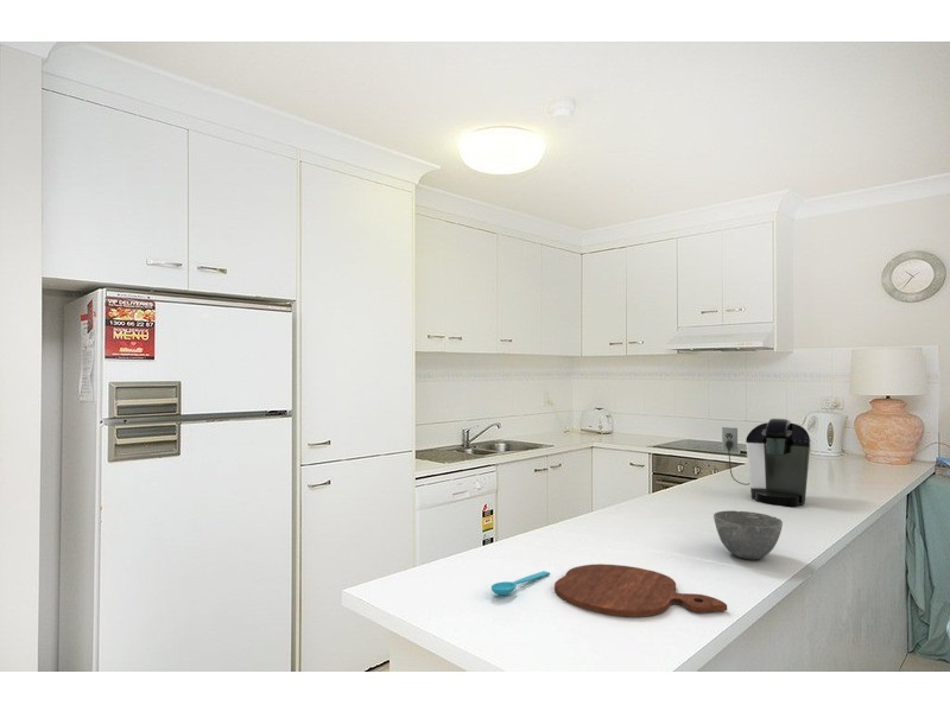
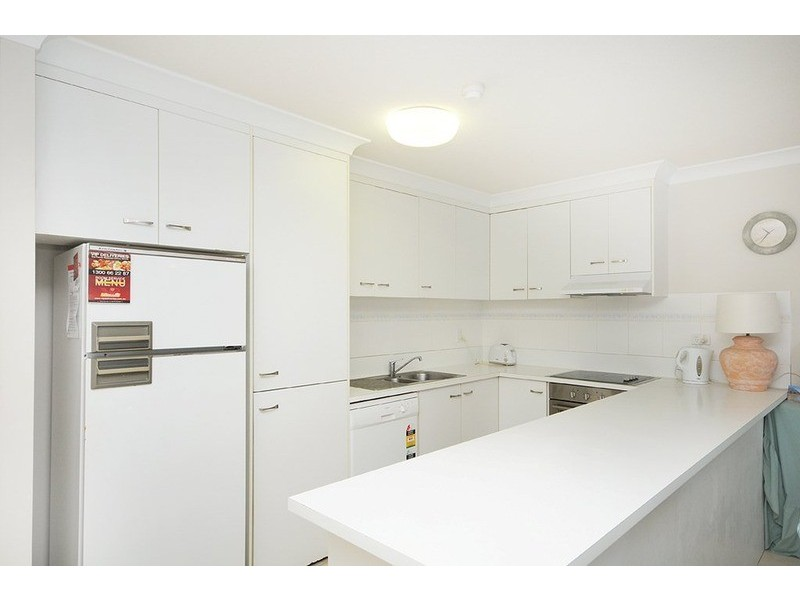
- cutting board (639, 591)
- spoon (521, 580)
- bowl (747, 536)
- coffee maker (761, 457)
